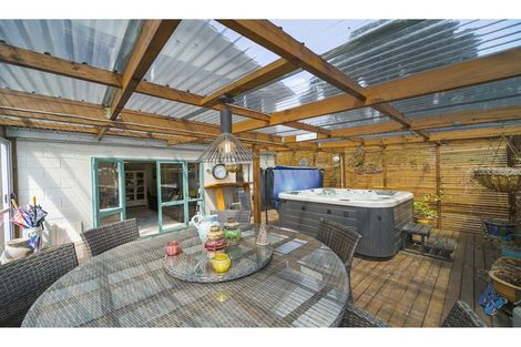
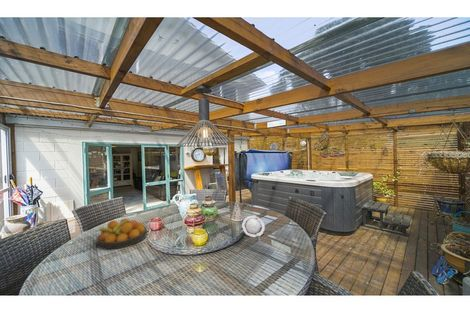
+ decorative bowl (253, 225)
+ fruit bowl (123, 229)
